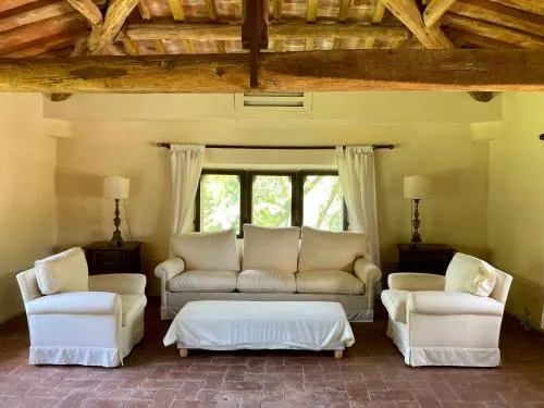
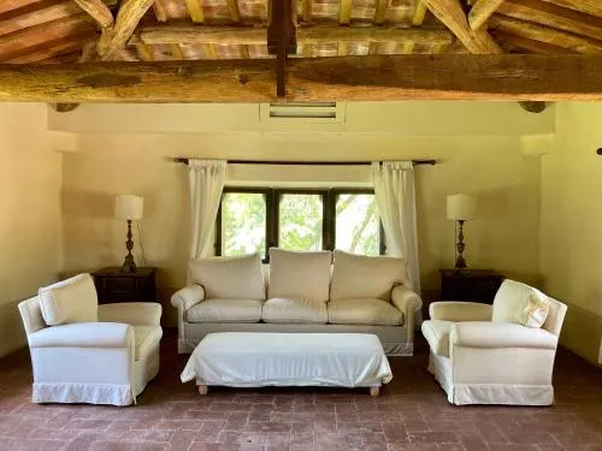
- potted plant (527, 319)
